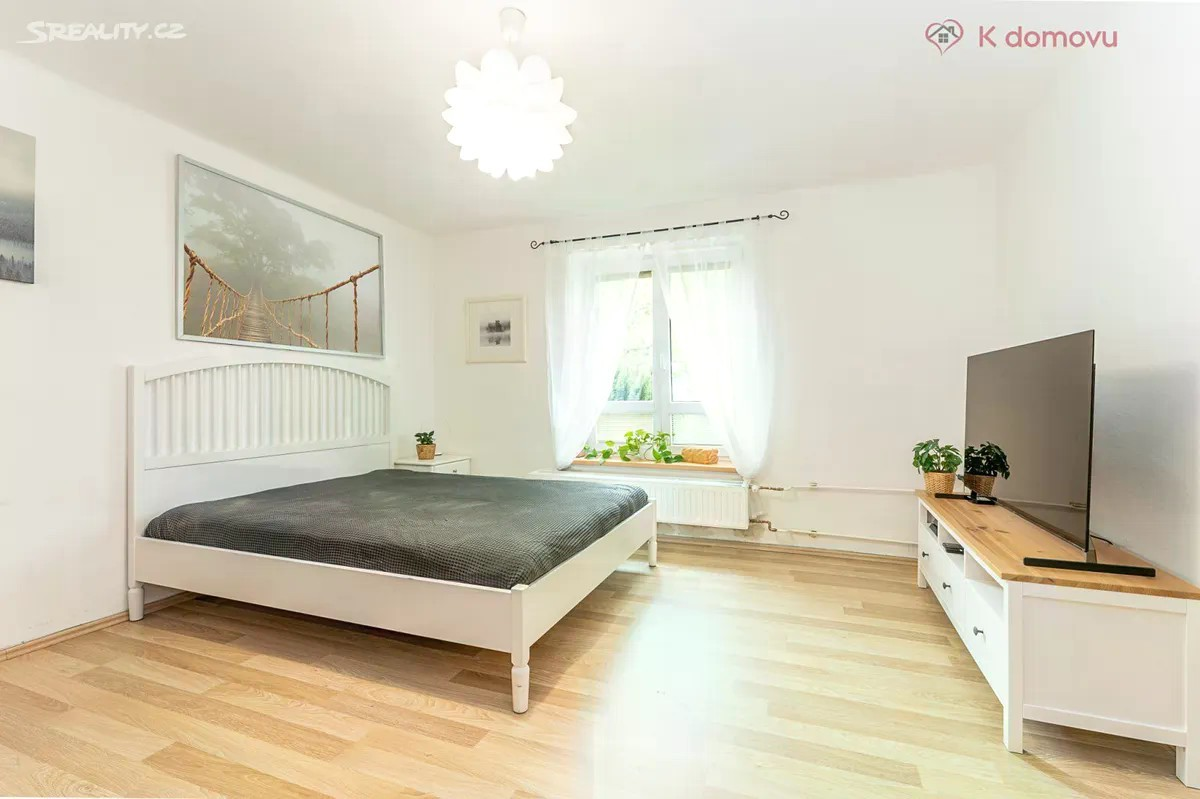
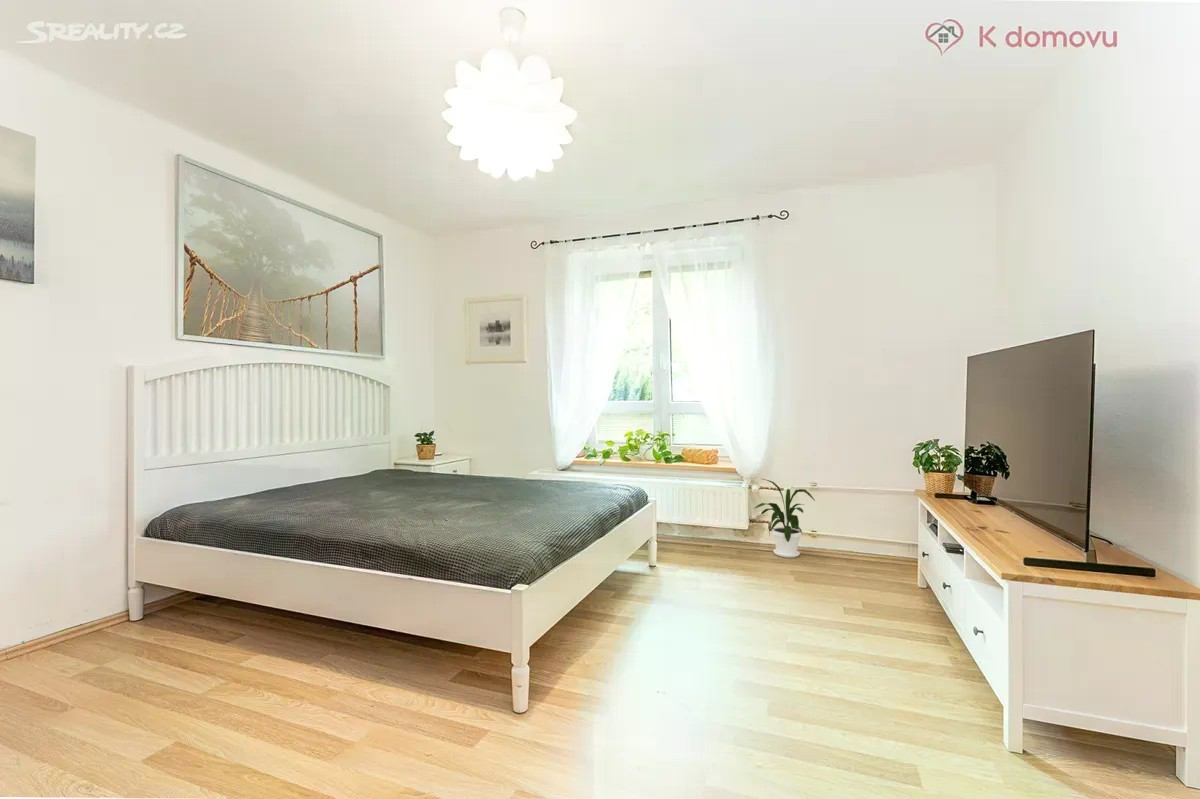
+ house plant (784, 517)
